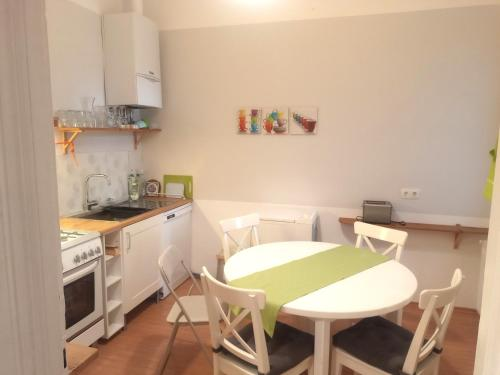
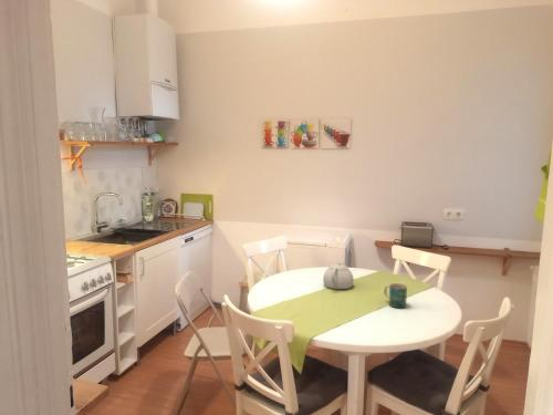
+ mug (394, 294)
+ teapot (337, 273)
